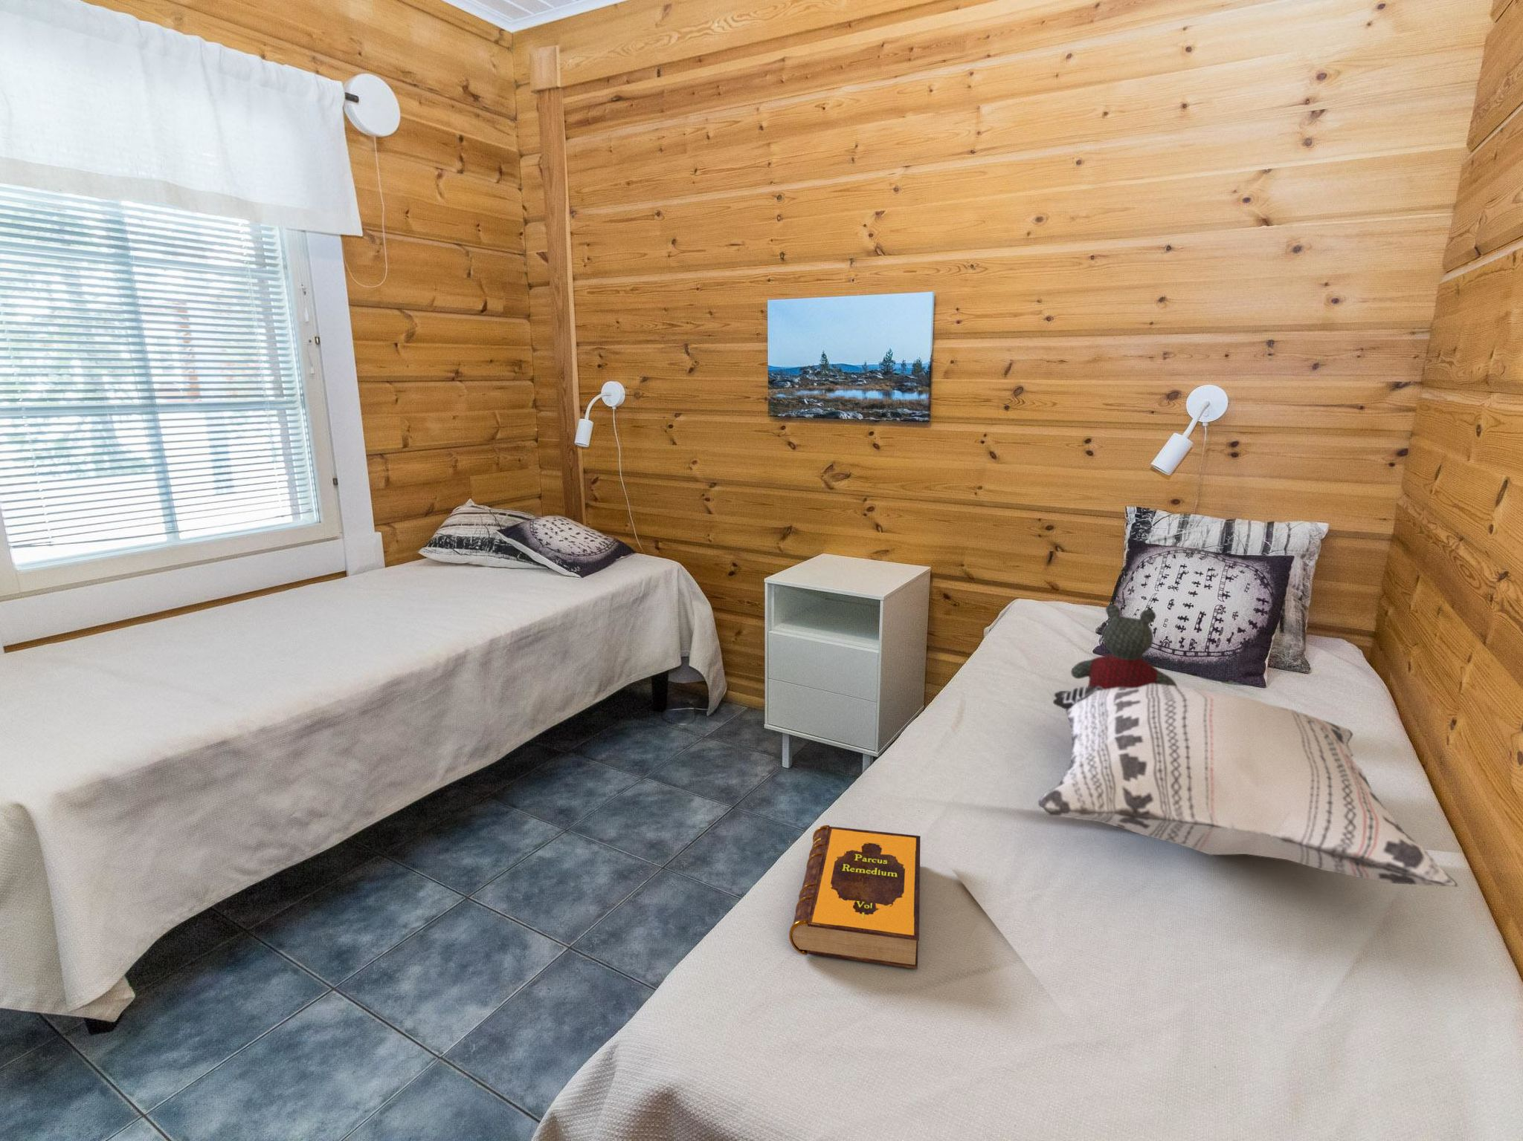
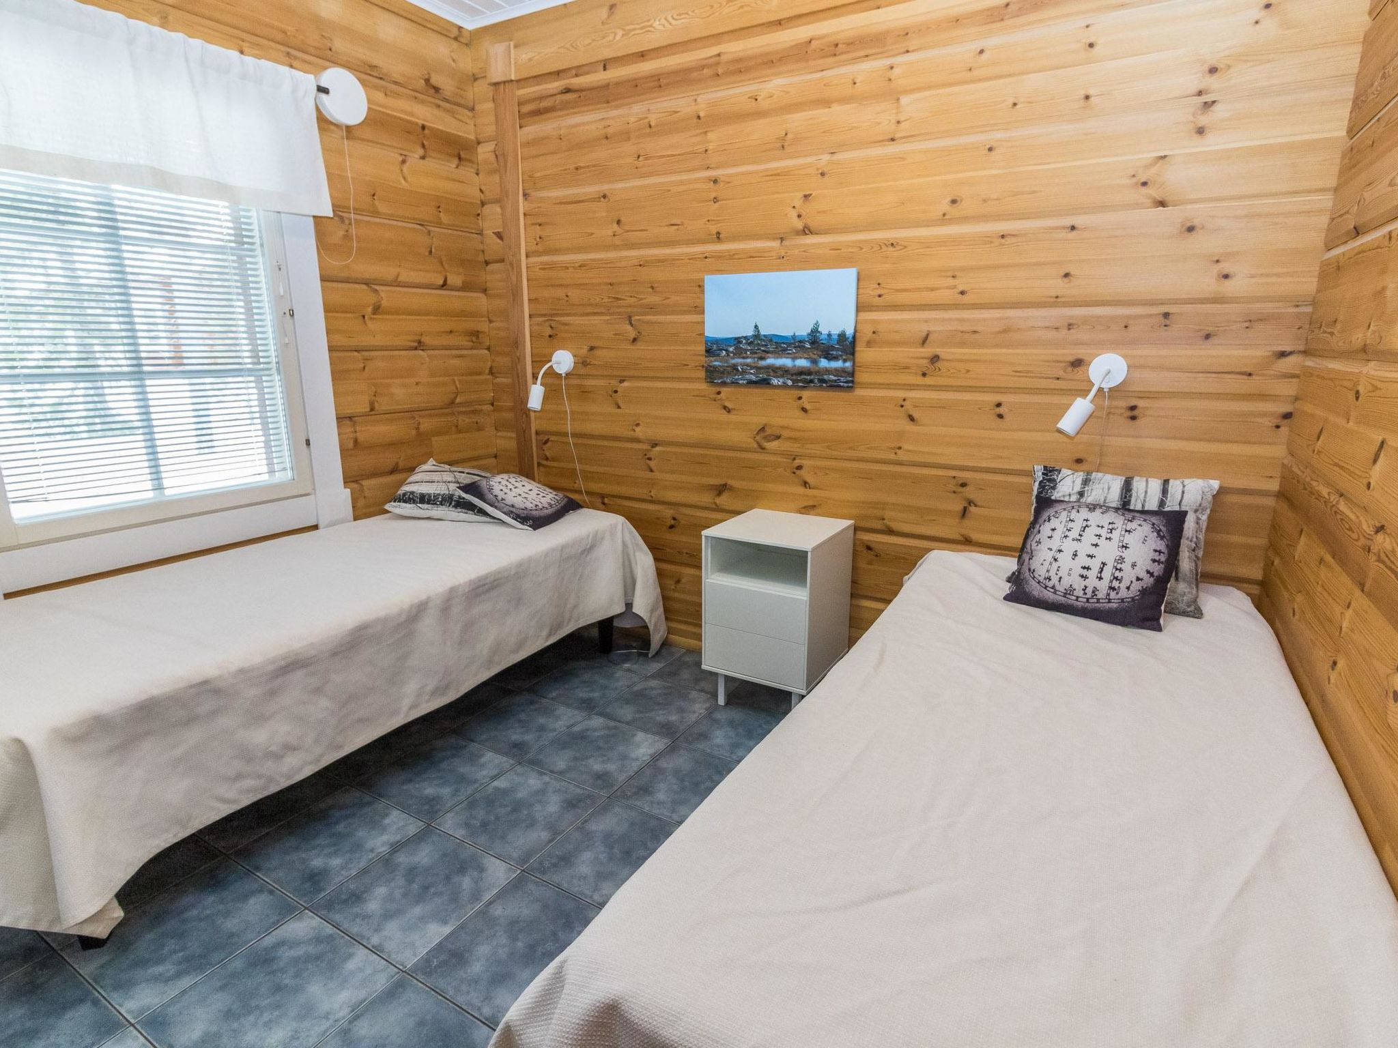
- hardback book (859, 888)
- decorative pillow (1208, 763)
- stuffed bear (1128, 659)
